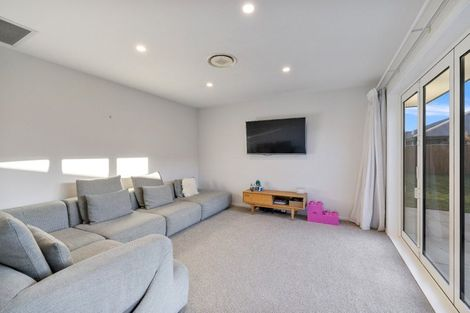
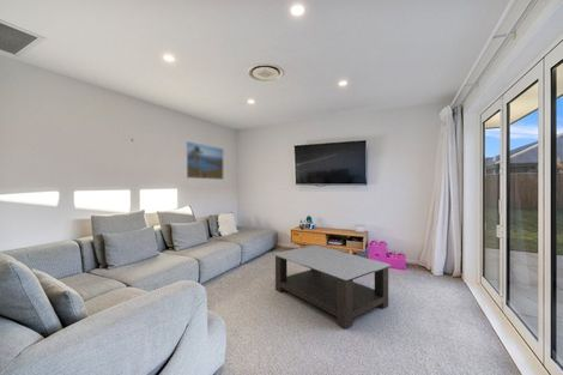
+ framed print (206, 162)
+ coffee table (327, 277)
